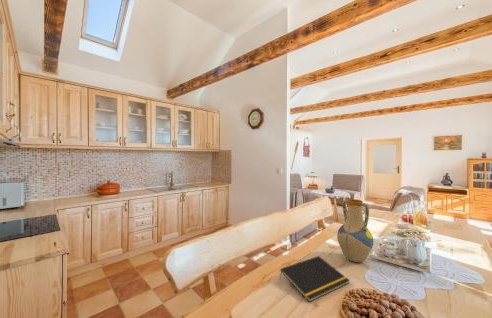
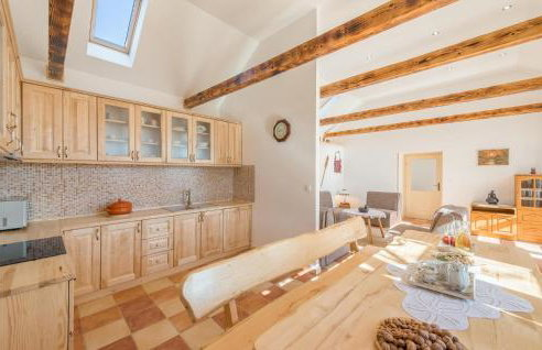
- notepad (314, 275)
- vase (354, 229)
